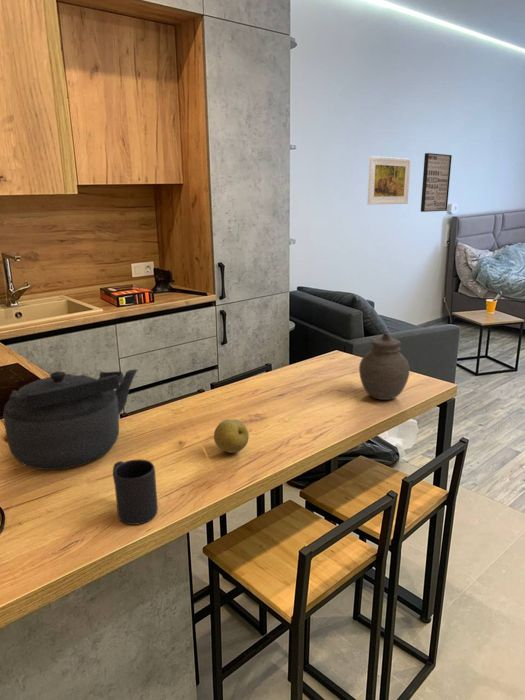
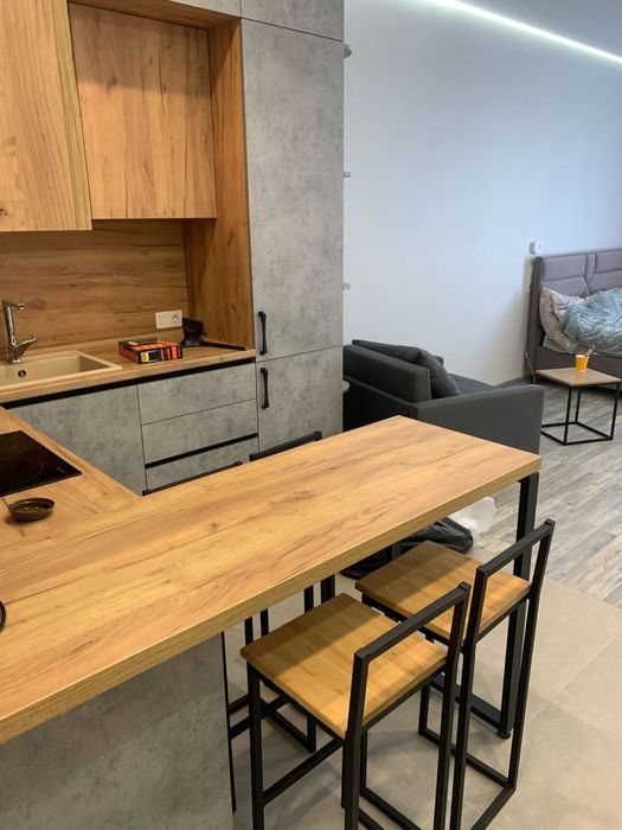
- kettle (66, 411)
- jar (384, 365)
- wall art (436, 183)
- mug (130, 486)
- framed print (389, 181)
- fruit (231, 436)
